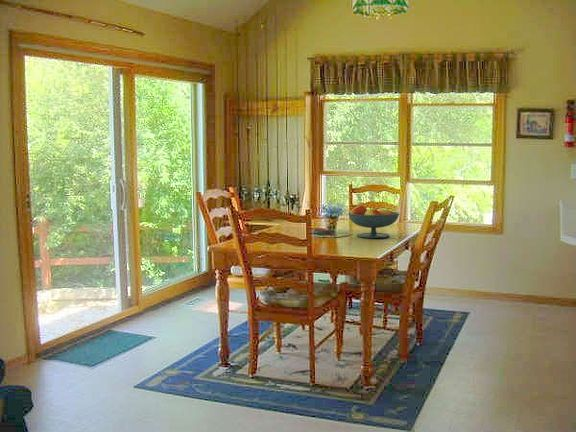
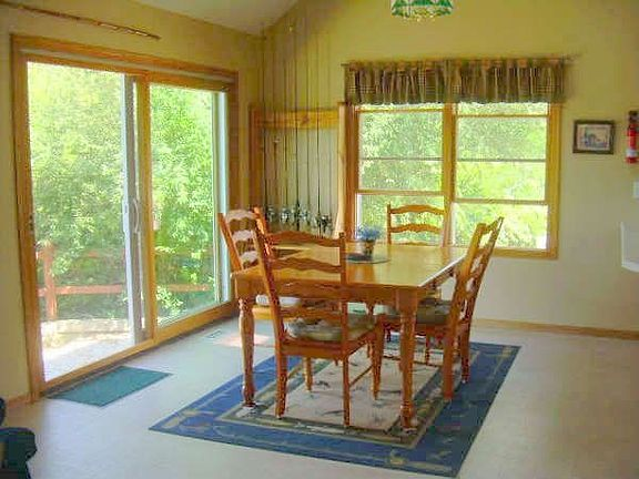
- fruit bowl (373, 220)
